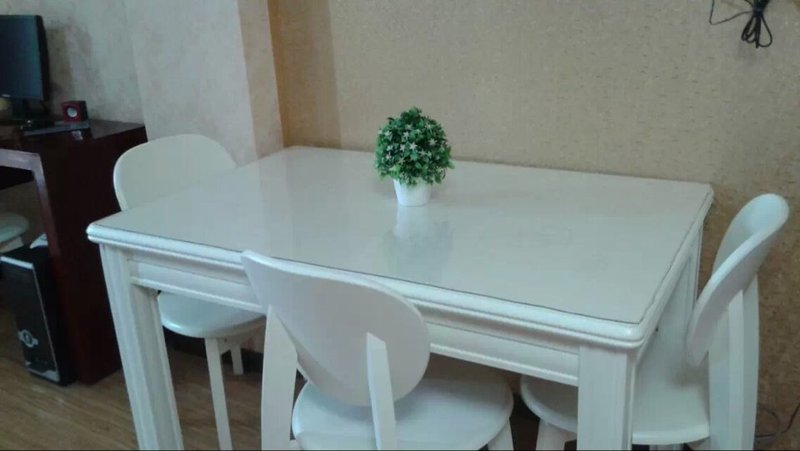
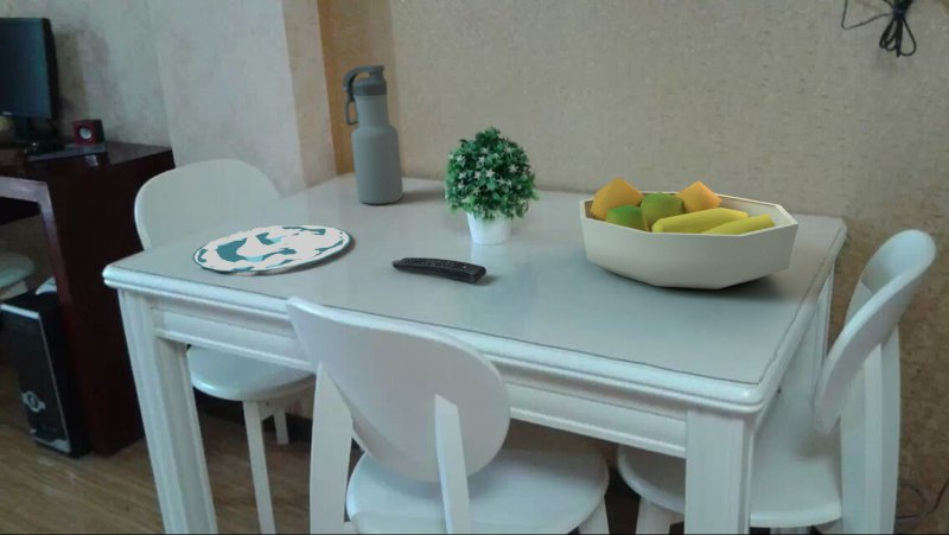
+ fruit bowl (680, 227)
+ plate (272, 240)
+ remote control (434, 267)
+ water bottle (374, 134)
